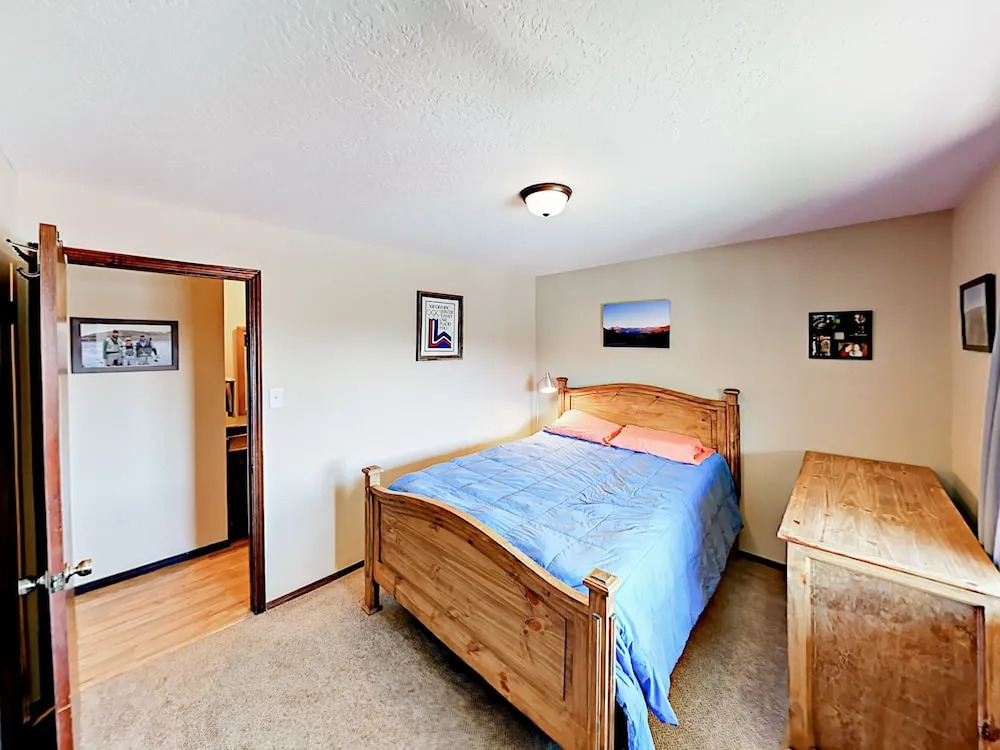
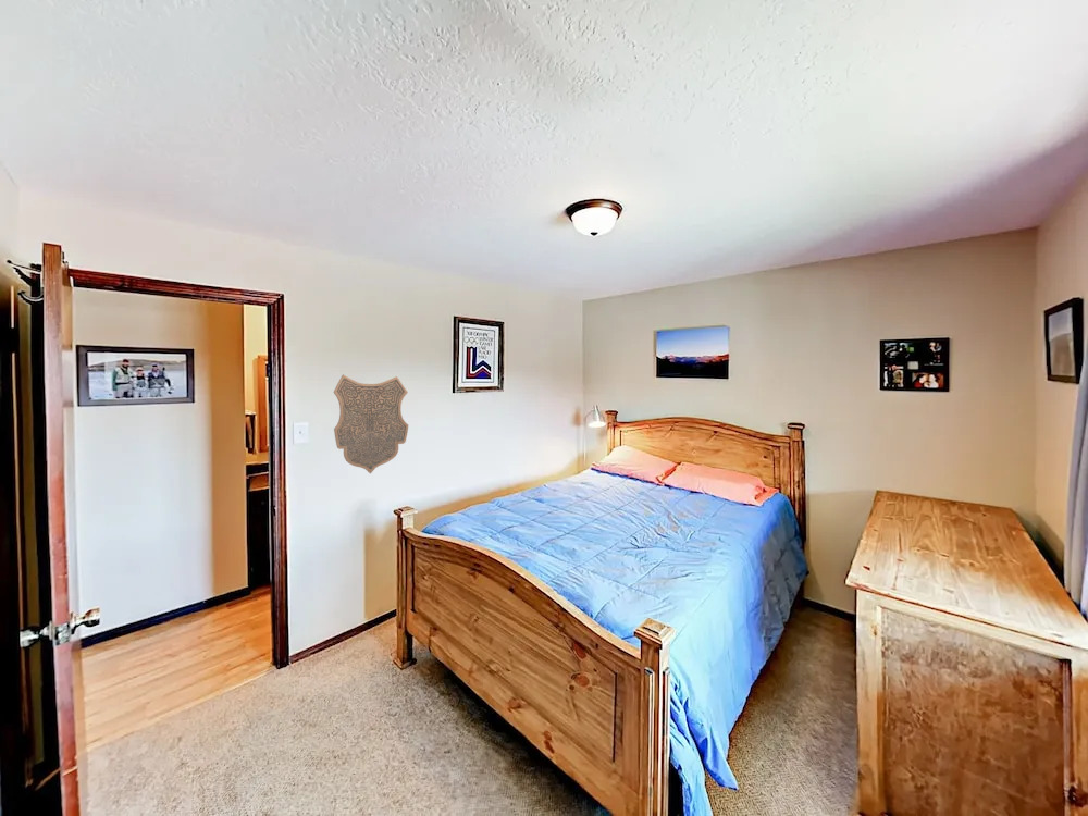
+ decorative shield (371, 424)
